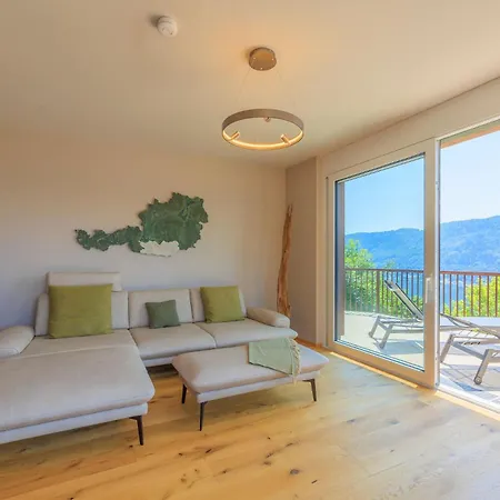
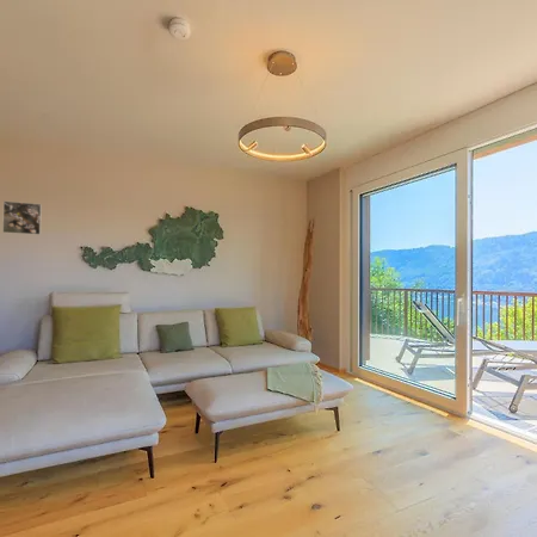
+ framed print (21, 217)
